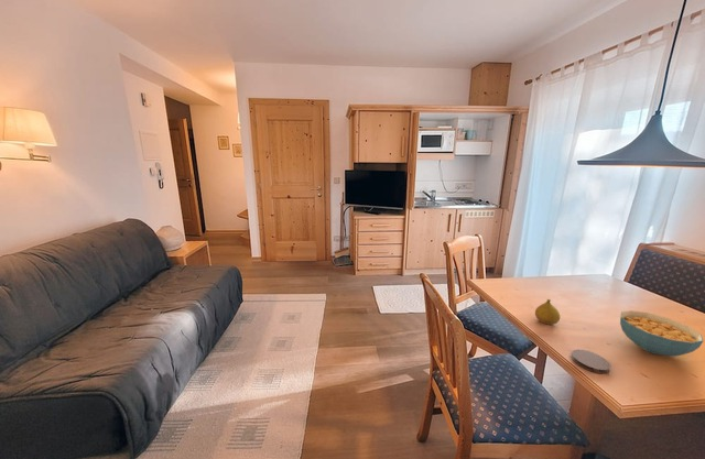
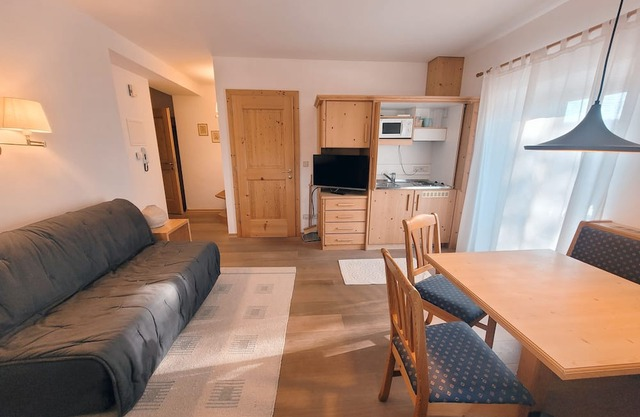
- coaster (589, 360)
- cereal bowl (654, 337)
- fruit (547, 310)
